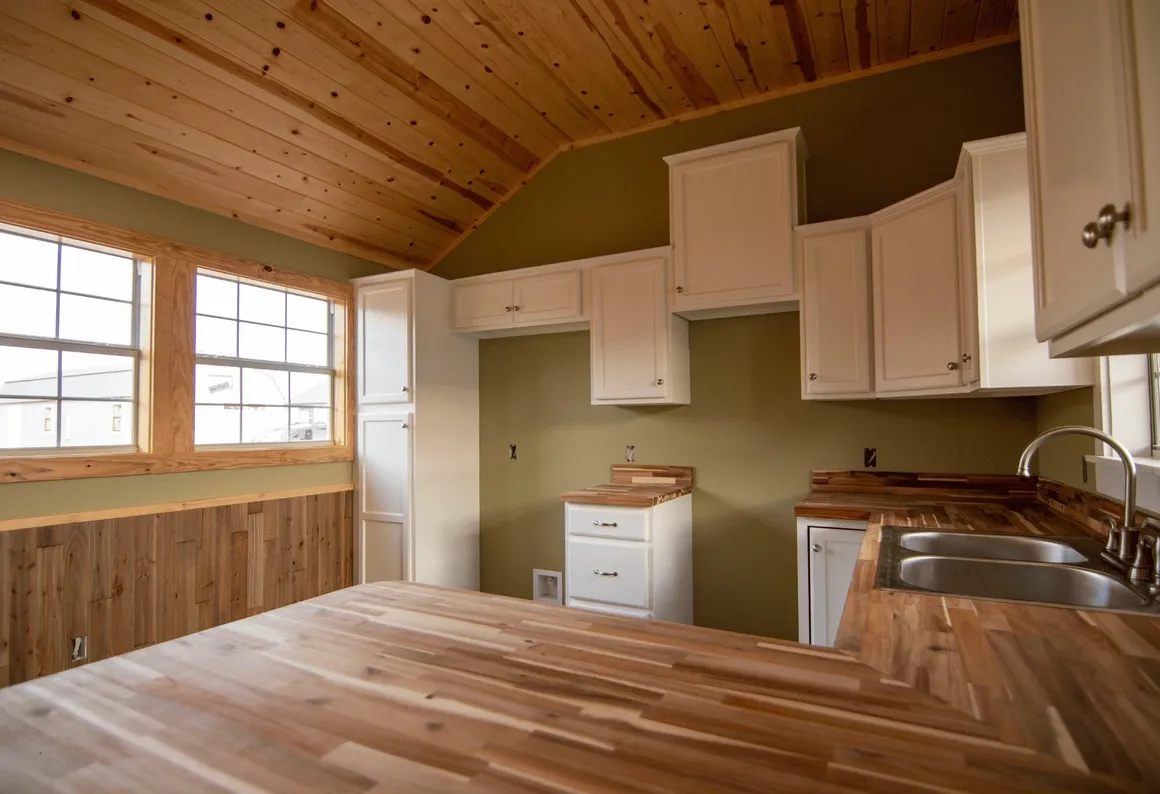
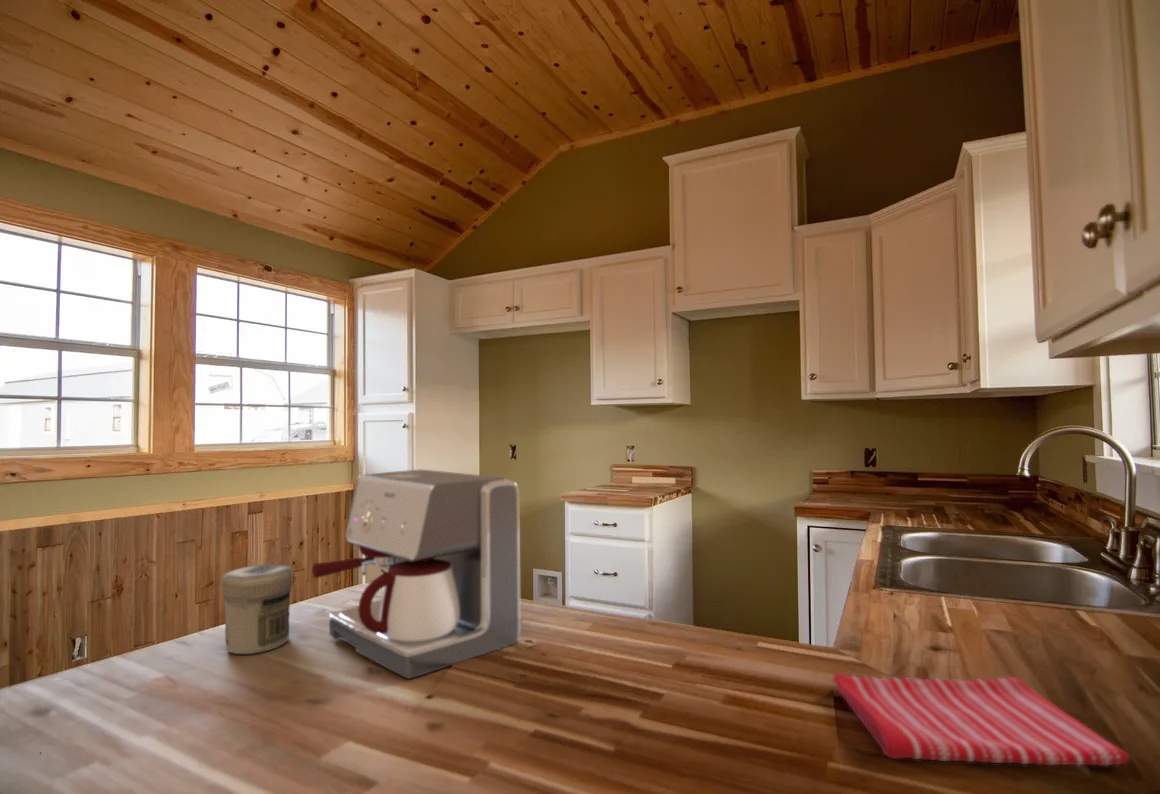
+ coffee maker (424, 556)
+ jar (257, 607)
+ dish towel (960, 714)
